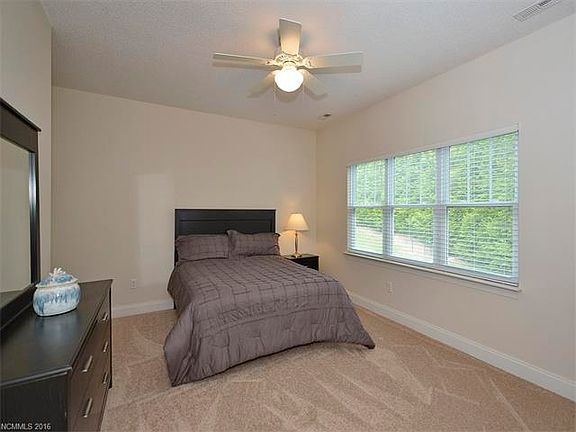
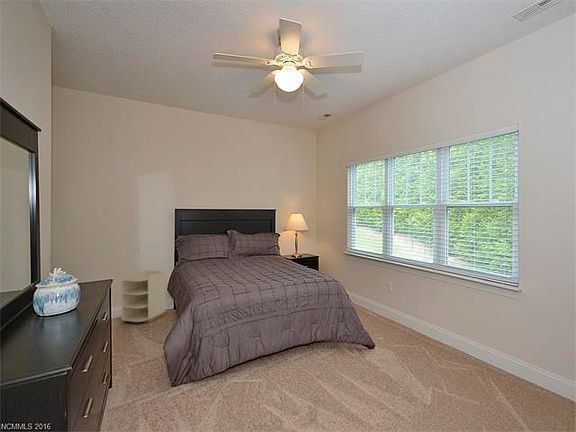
+ nightstand (144, 295)
